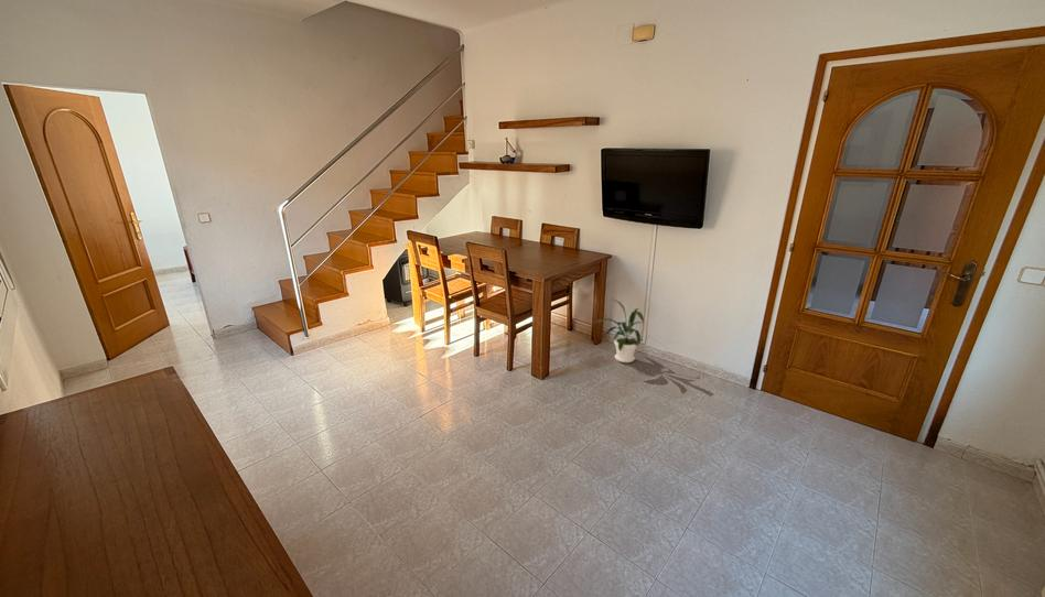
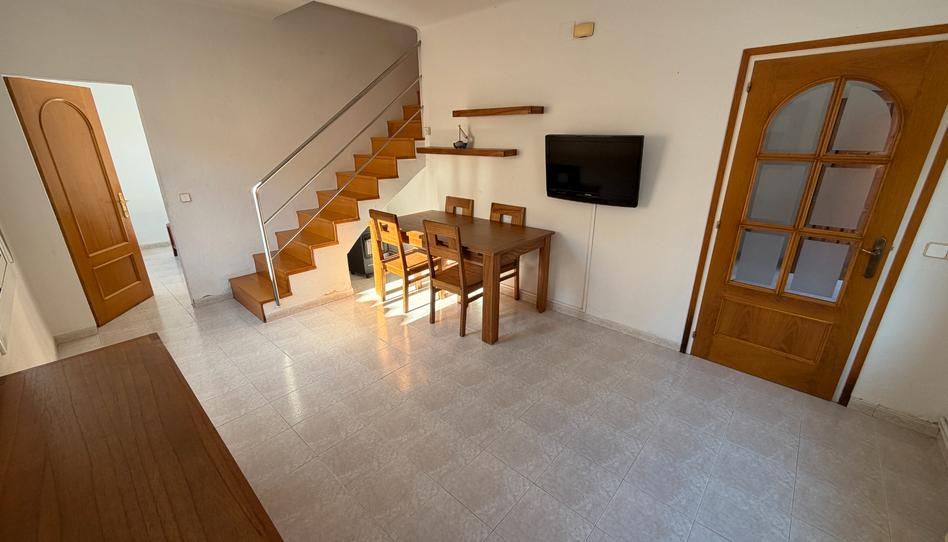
- house plant (624, 330)
